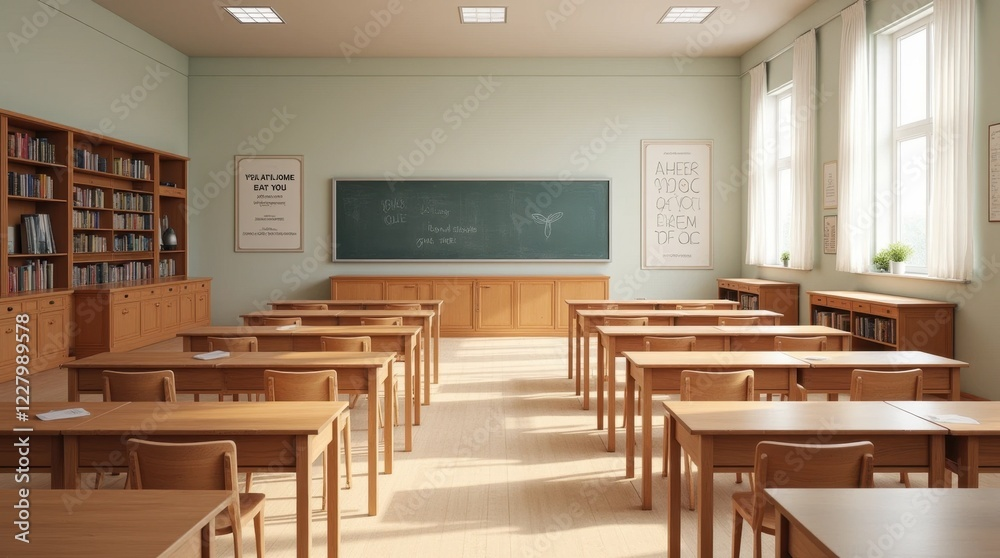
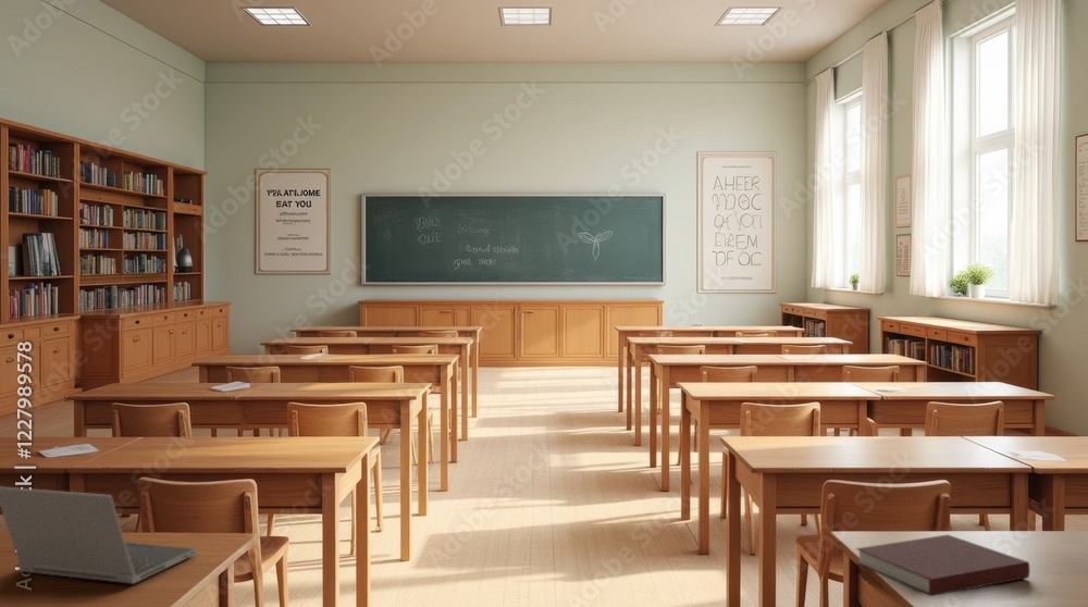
+ notebook (940, 562)
+ laptop computer (99, 522)
